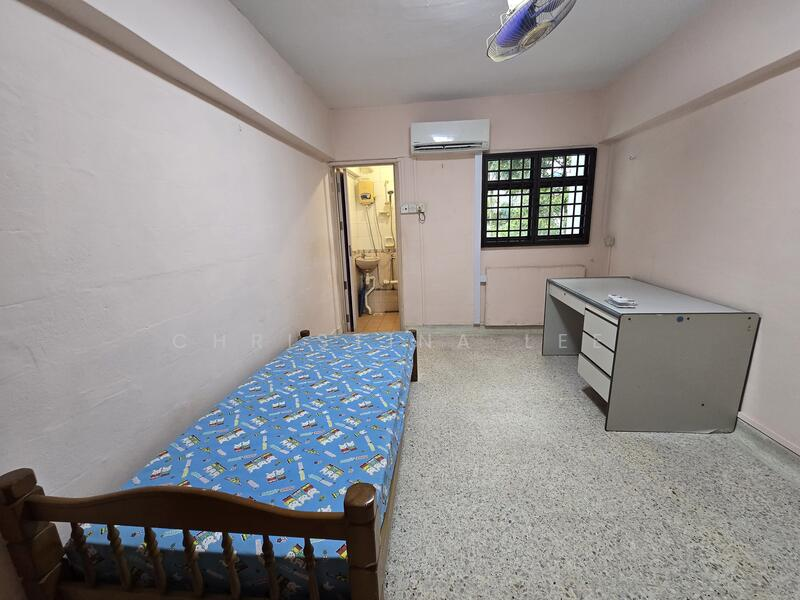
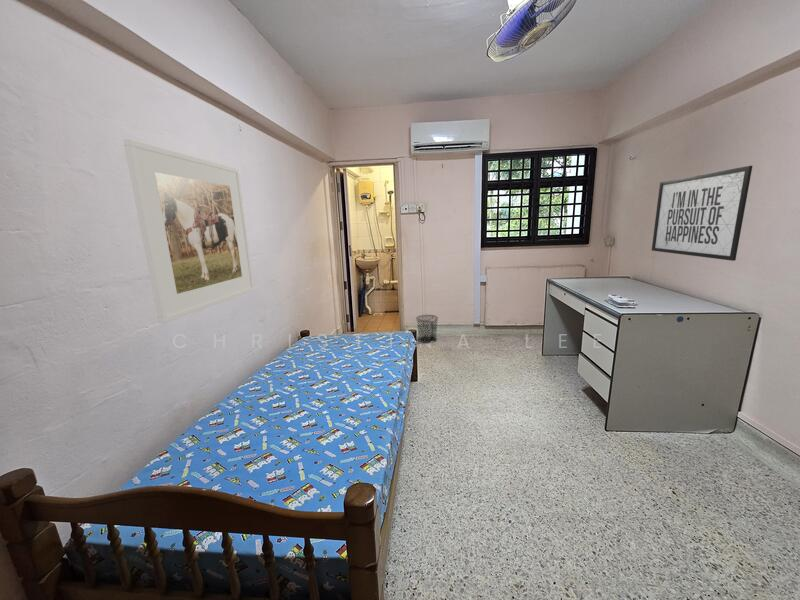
+ waste bin (427, 329)
+ mirror (692, 216)
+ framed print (205, 233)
